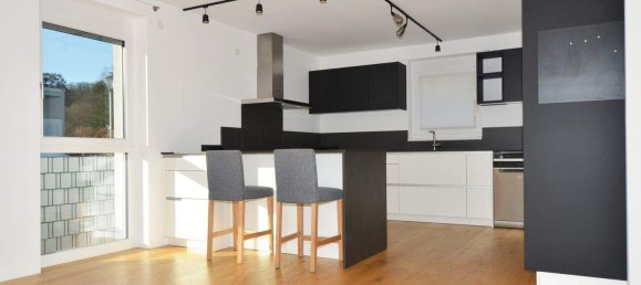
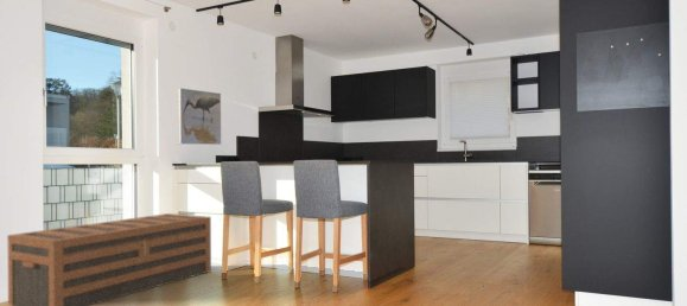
+ storage bench (121, 255)
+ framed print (201, 117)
